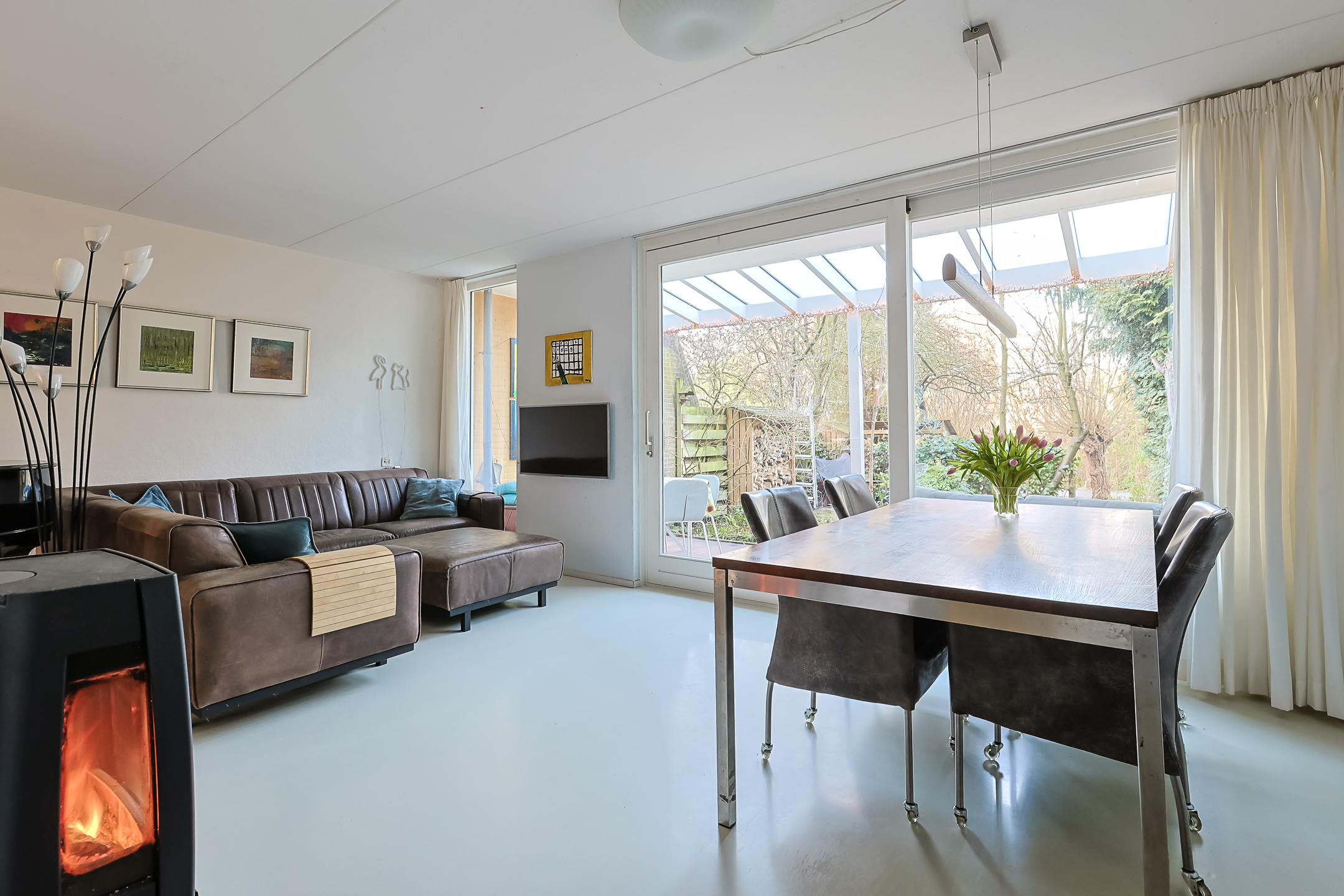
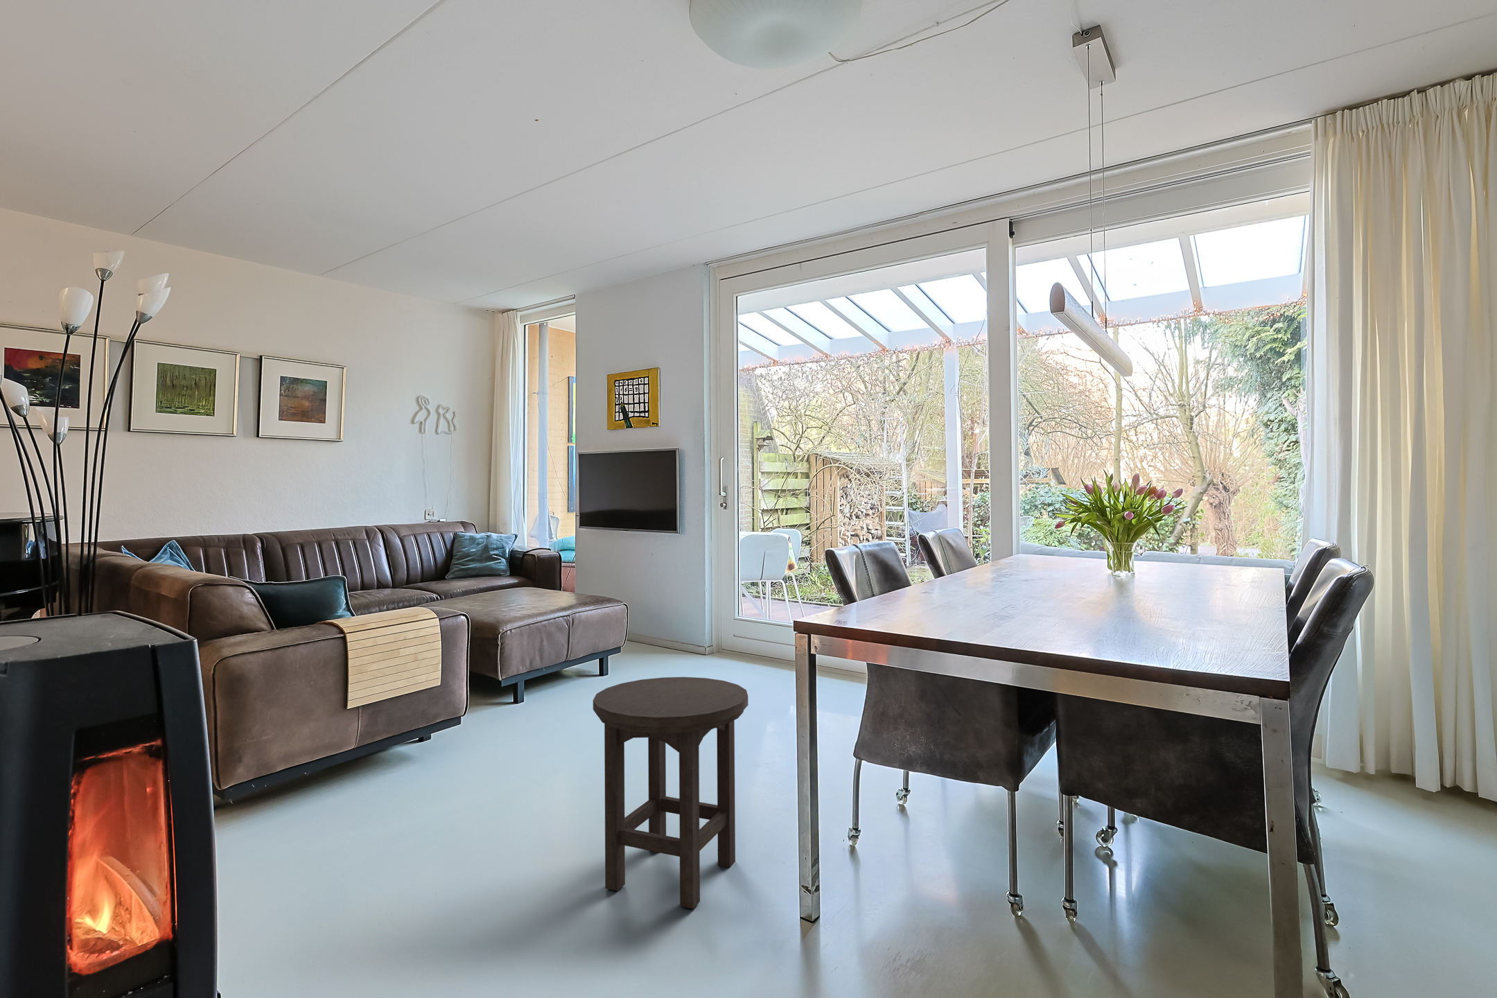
+ stool (665, 784)
